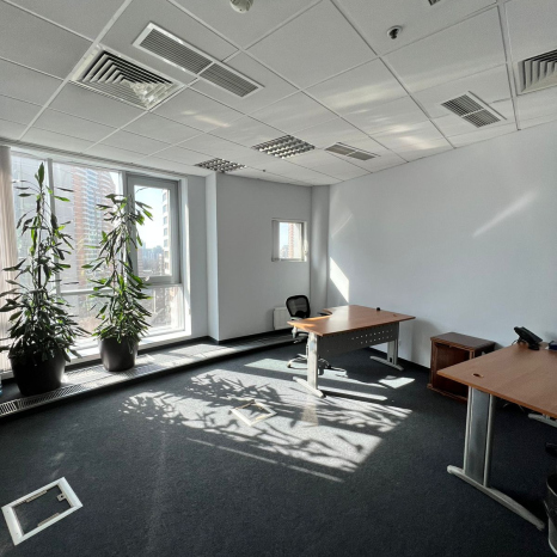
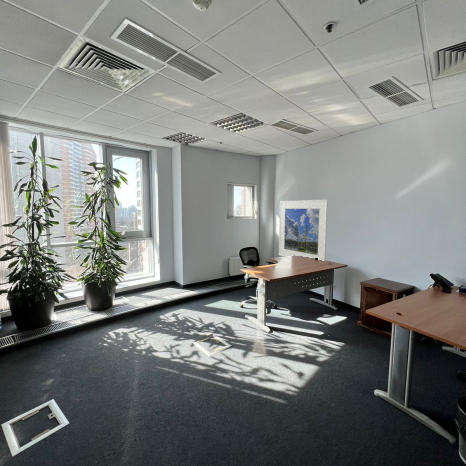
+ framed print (300, 230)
